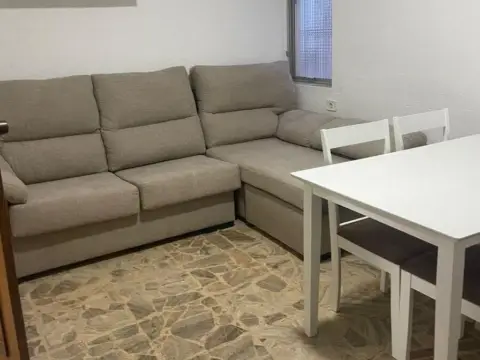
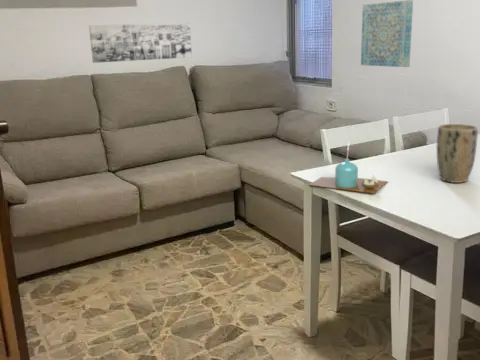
+ wall art (385, 34)
+ plant pot (455, 153)
+ wall art (143, 42)
+ candle (349, 162)
